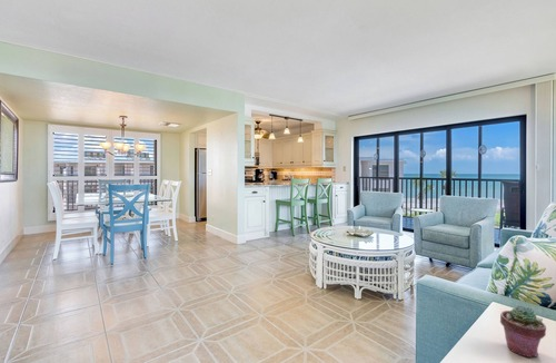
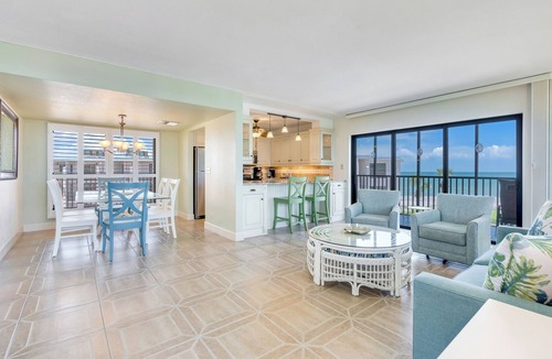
- potted succulent (522, 327)
